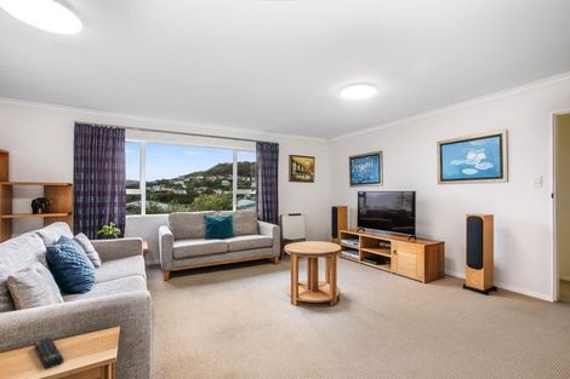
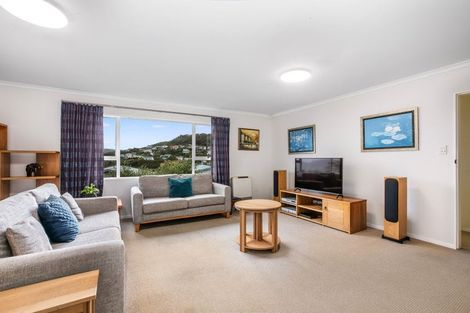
- remote control (47, 351)
